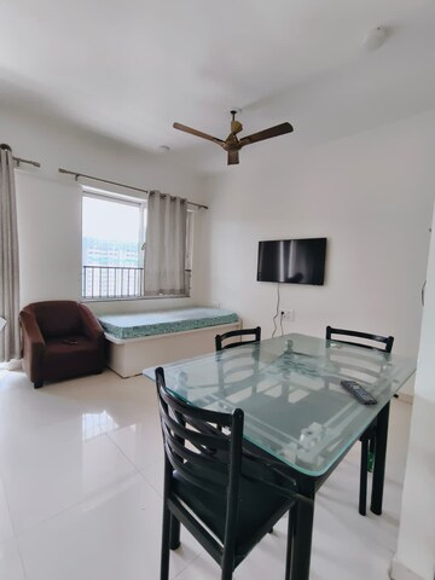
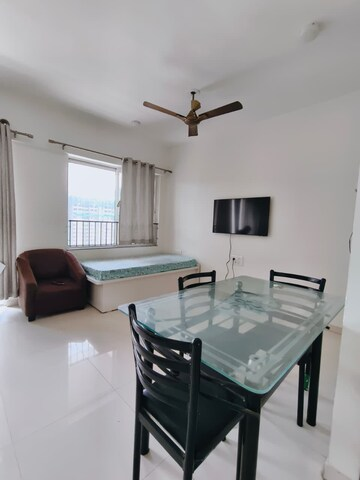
- remote control (356, 390)
